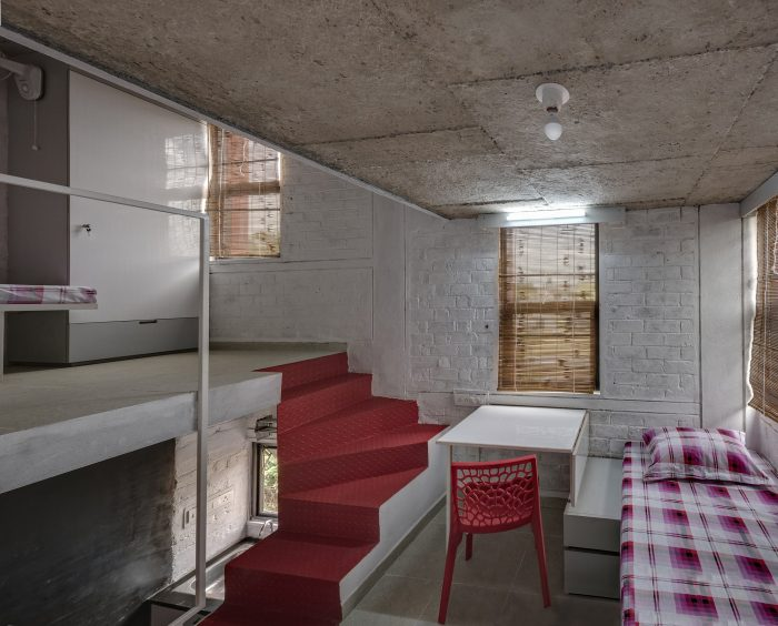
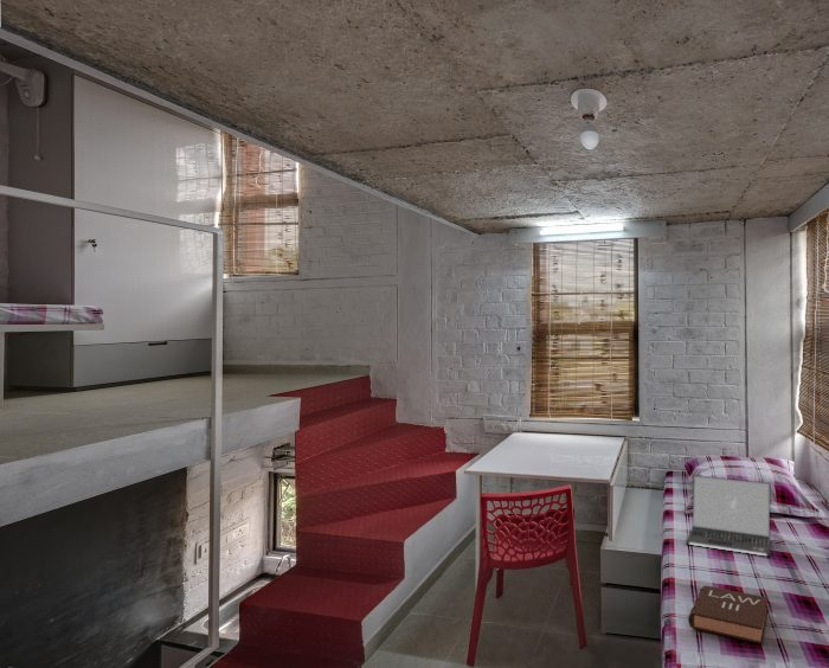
+ book (728, 611)
+ laptop (728, 513)
